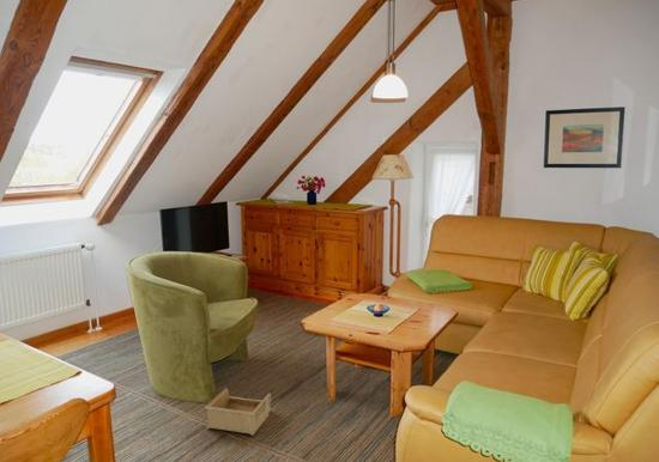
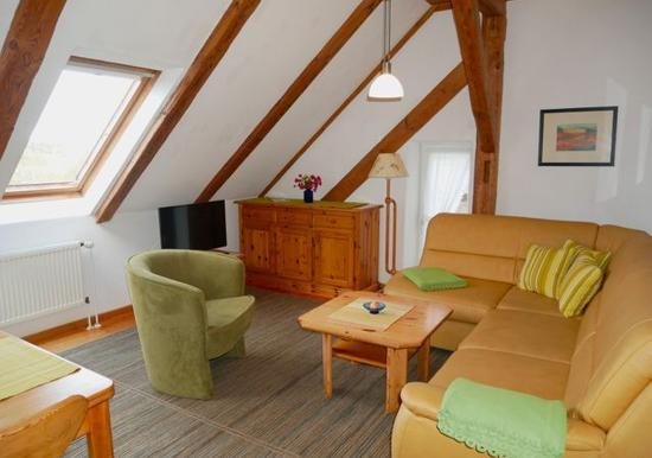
- storage bin (240, 409)
